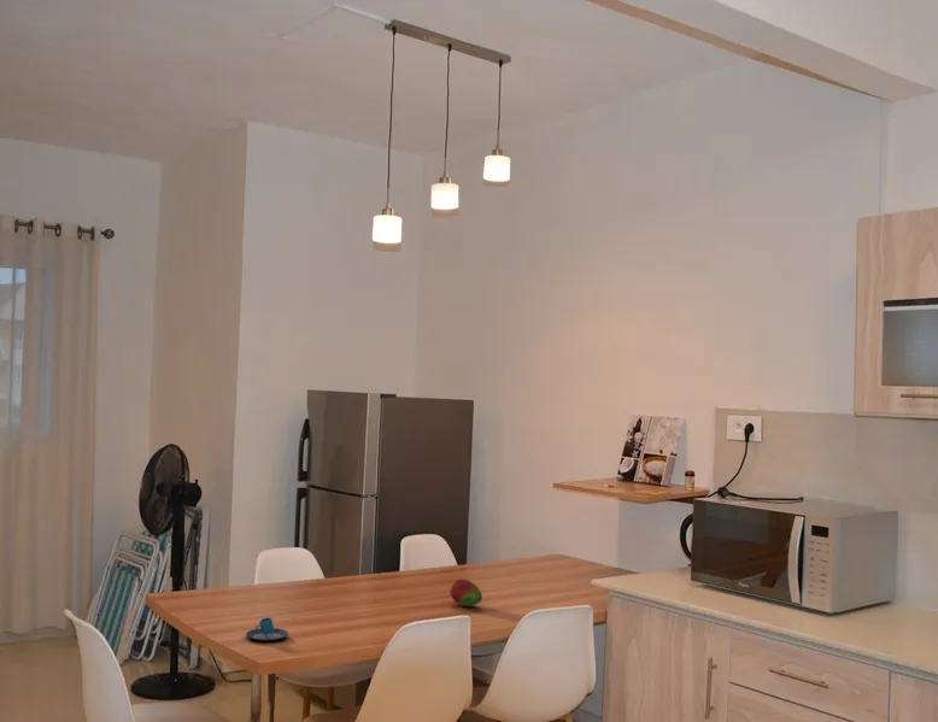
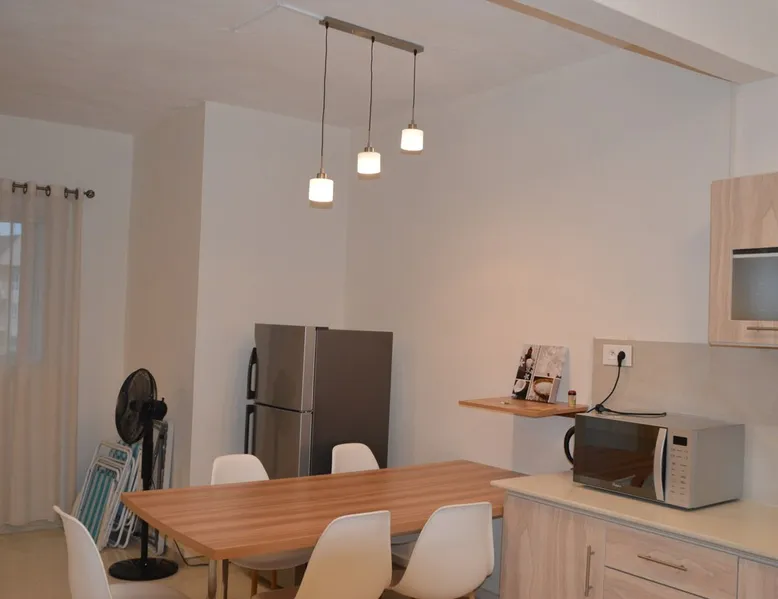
- mug (266, 627)
- fruit (465, 593)
